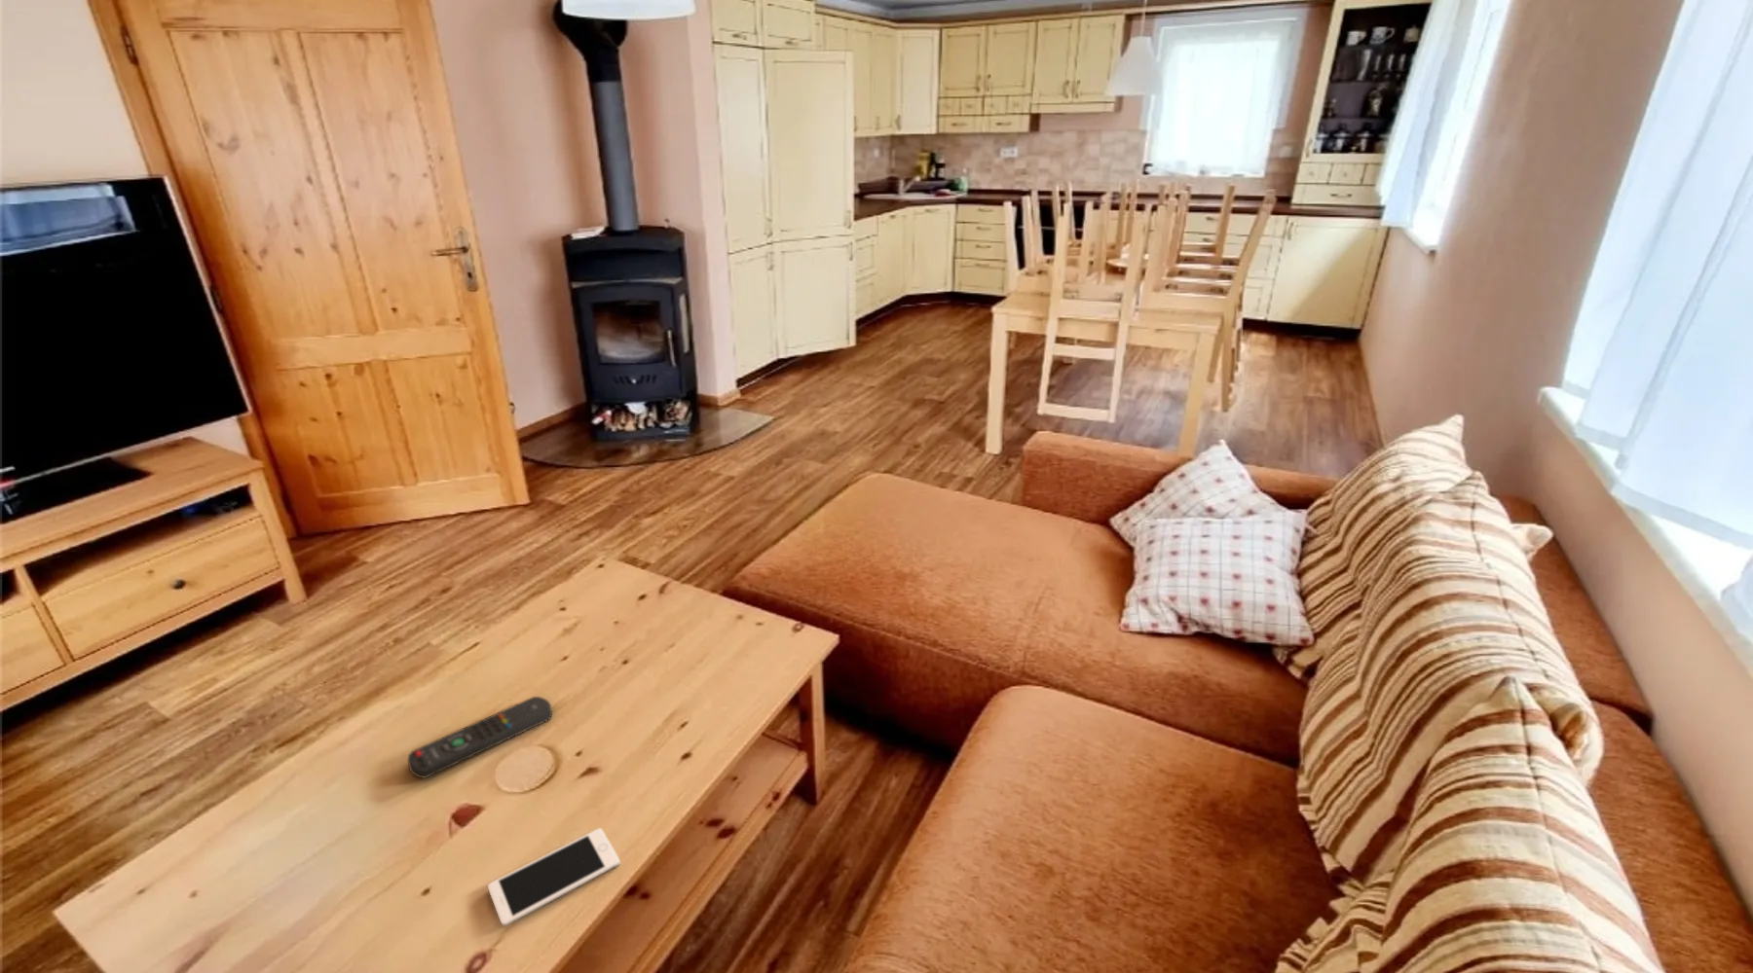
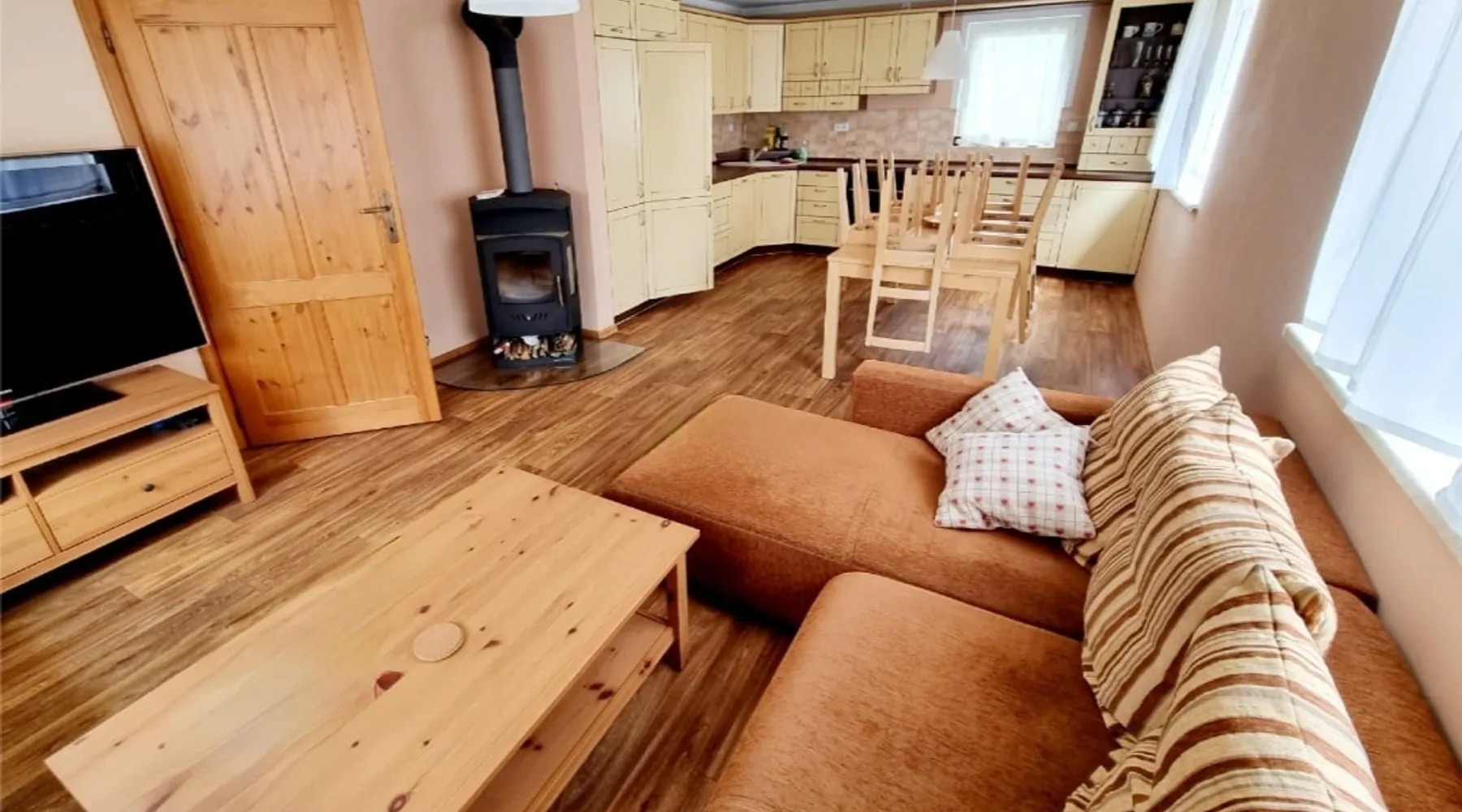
- remote control (483, 733)
- cell phone (555, 874)
